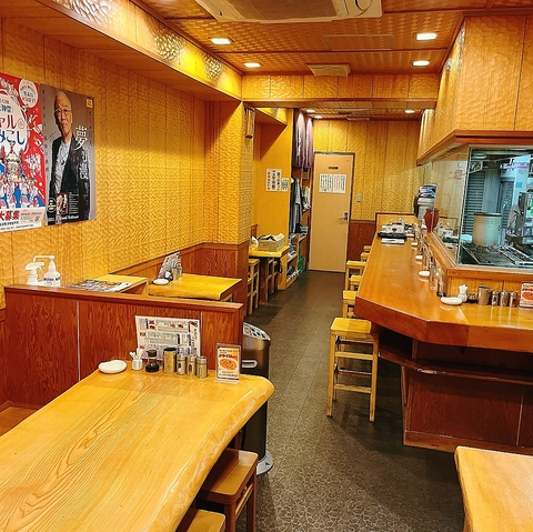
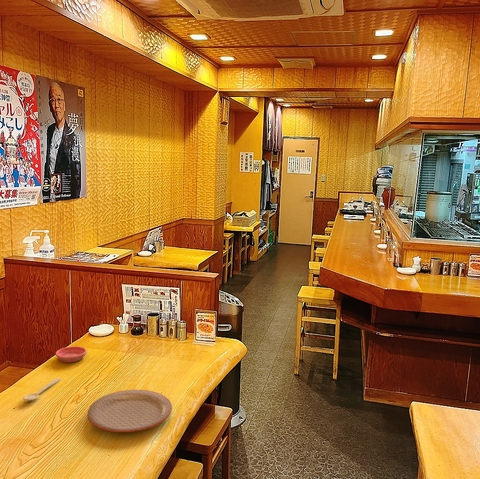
+ saucer (71, 354)
+ spoon (42, 388)
+ plate (130, 411)
